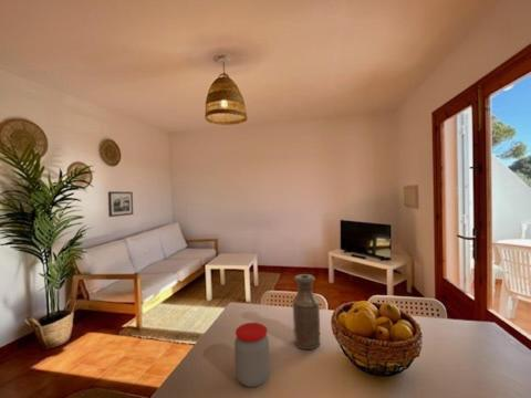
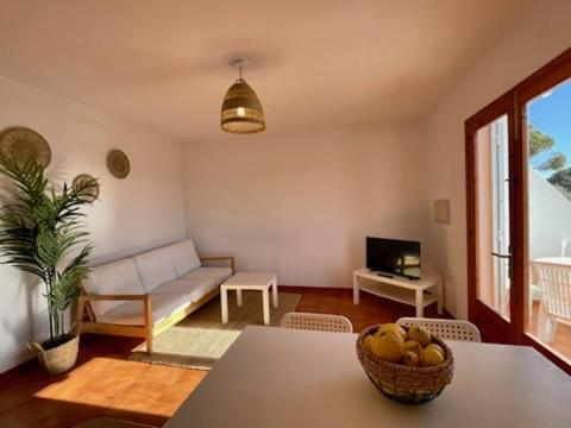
- jar (251, 353)
- bottle (305, 310)
- picture frame (121, 203)
